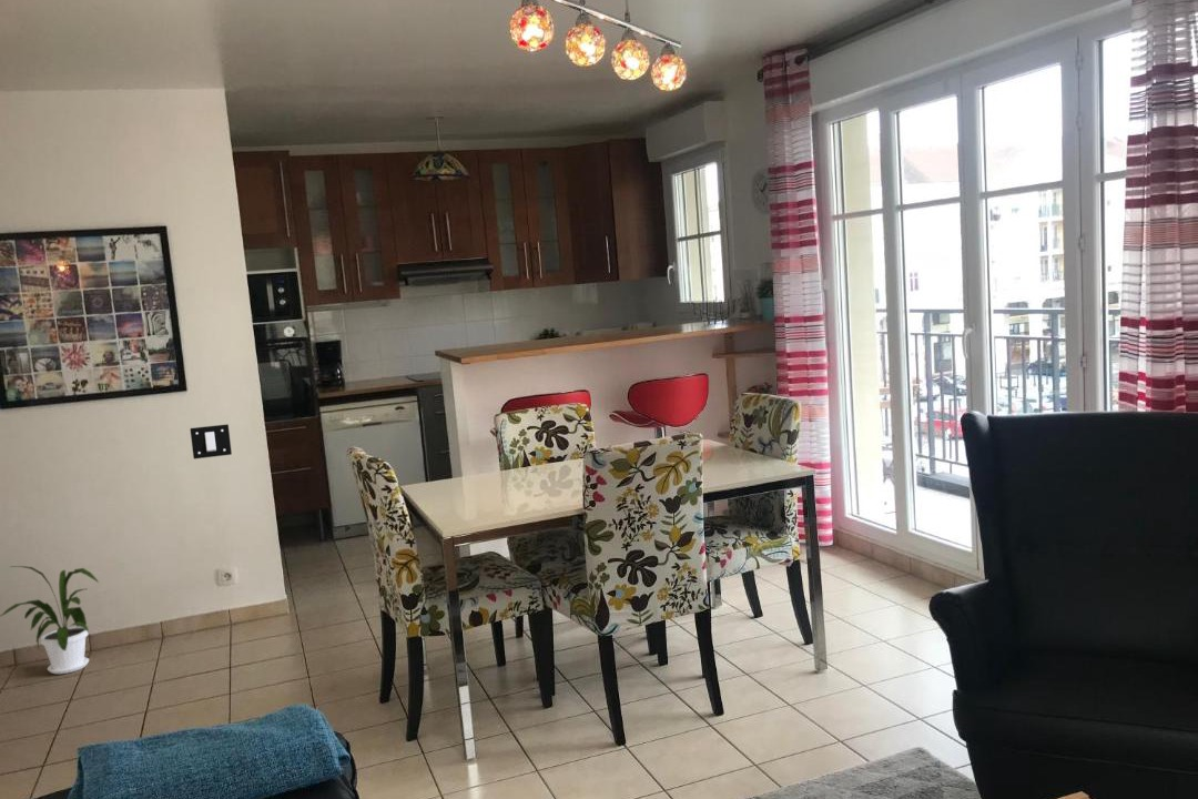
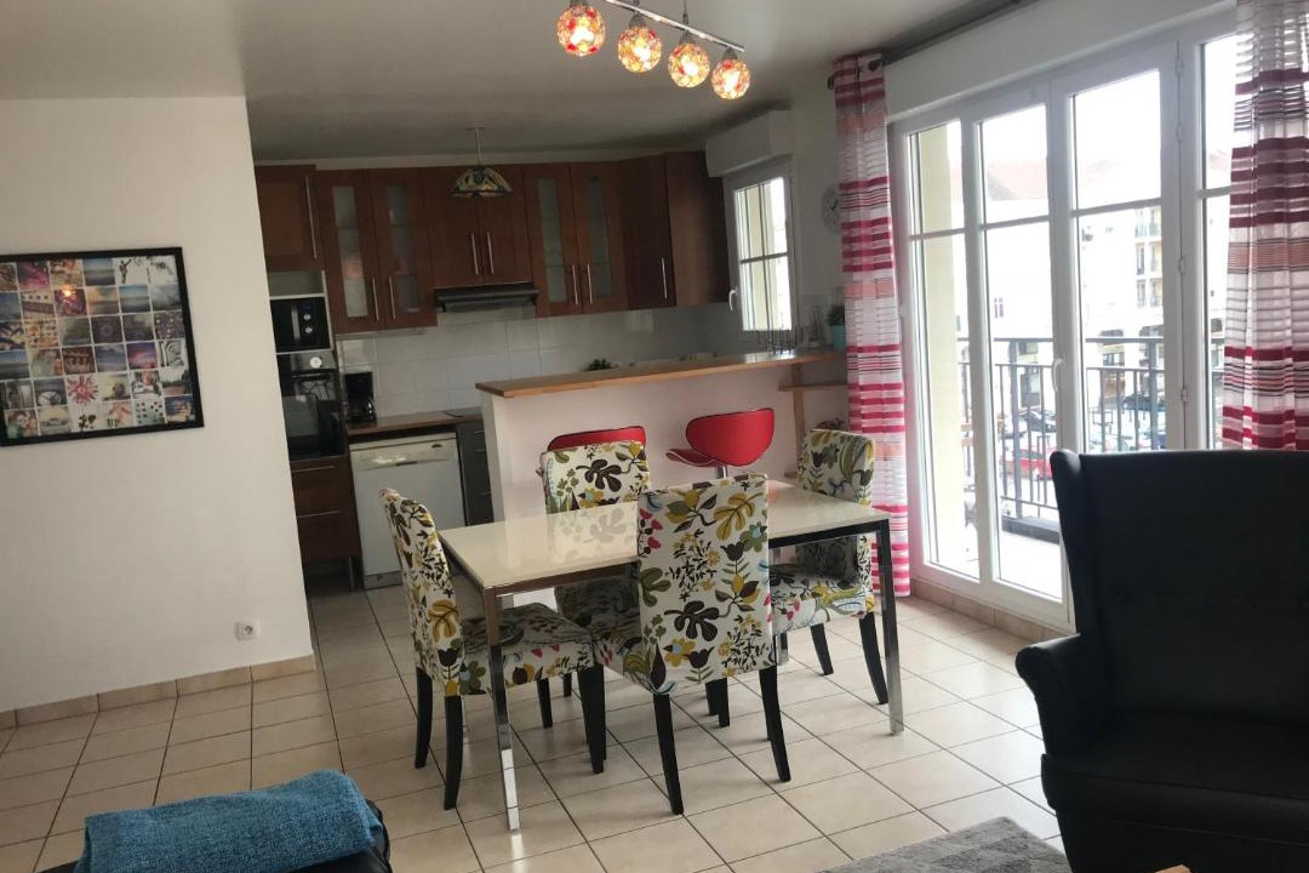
- light switch (211, 442)
- house plant (55, 615)
